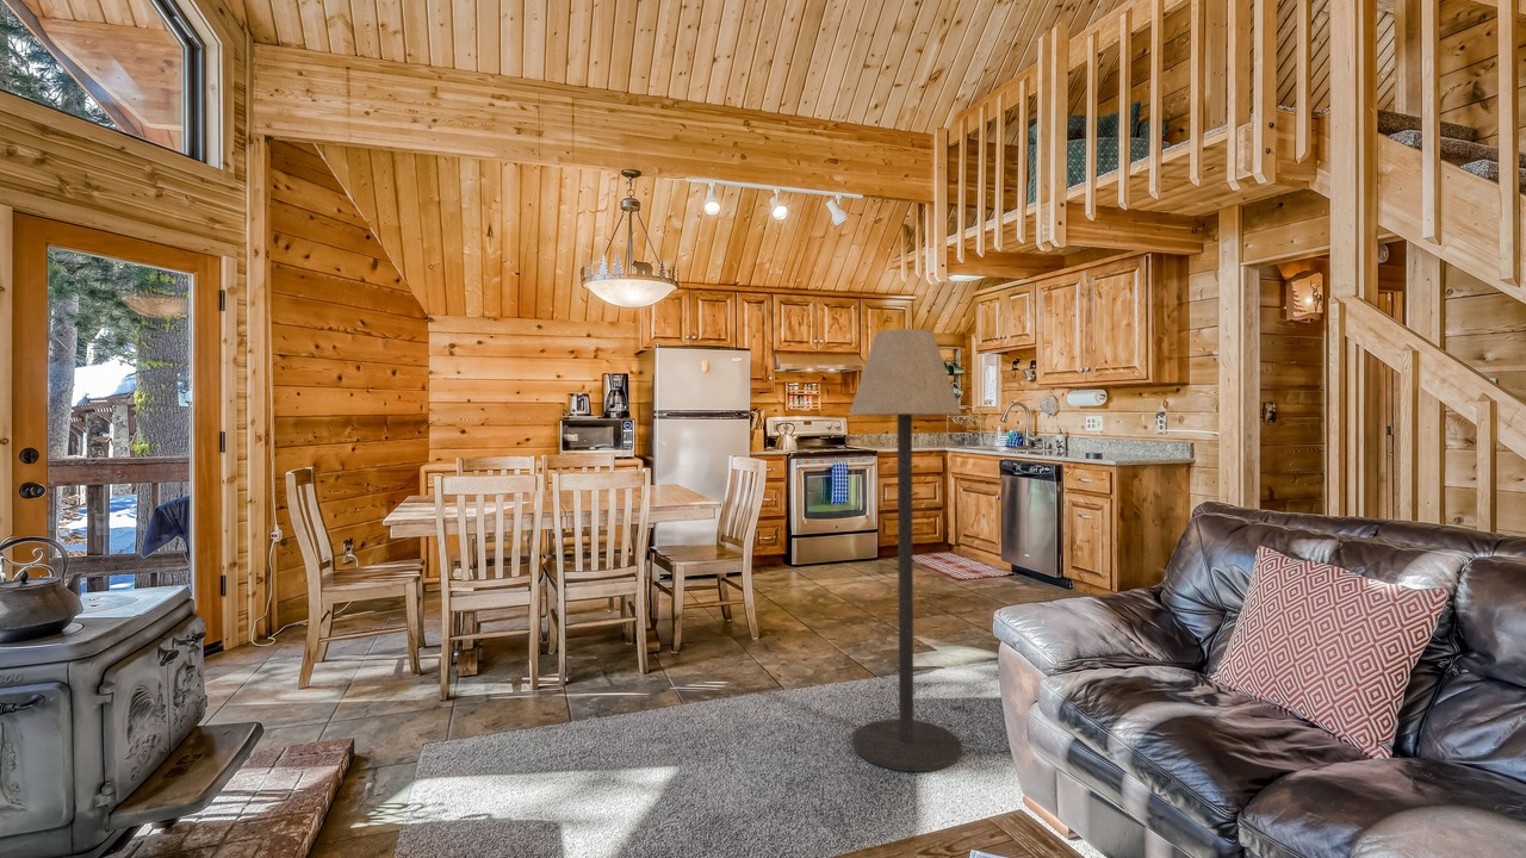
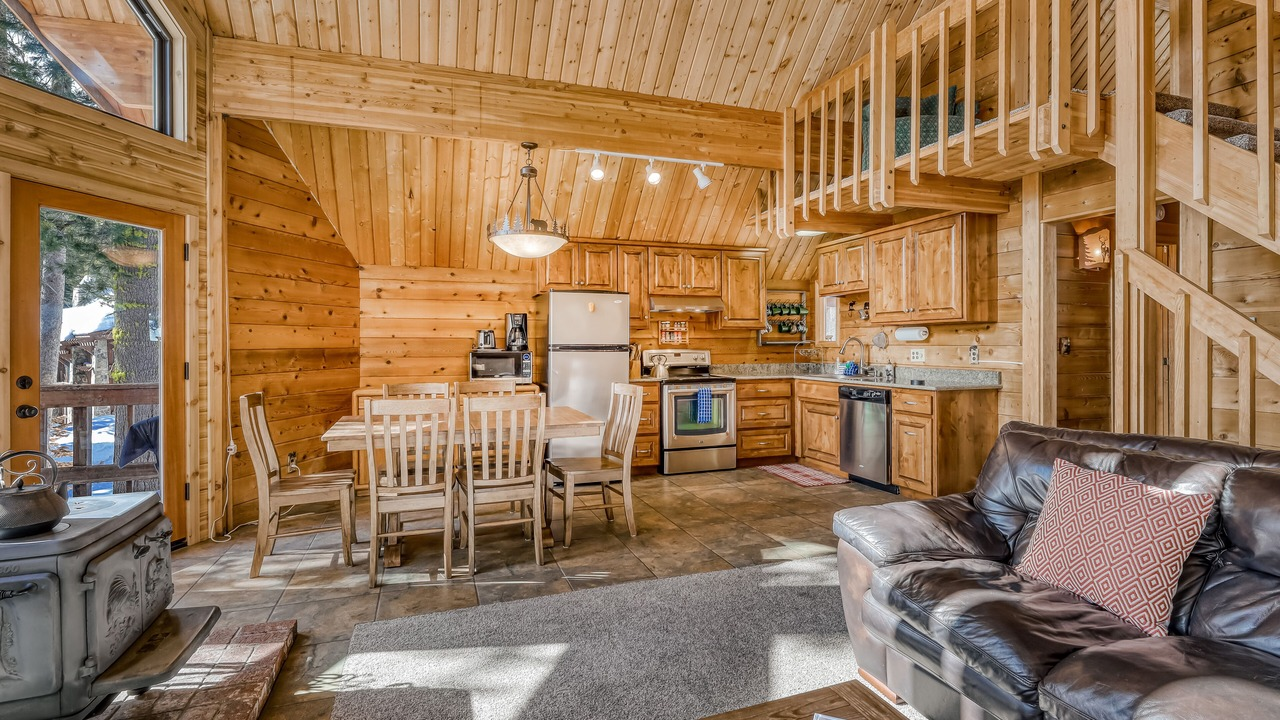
- floor lamp (905, 539)
